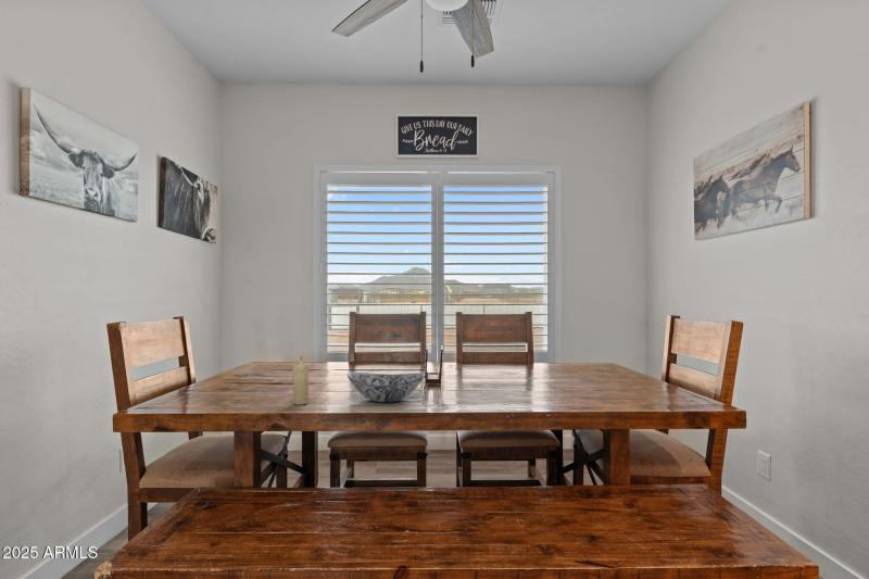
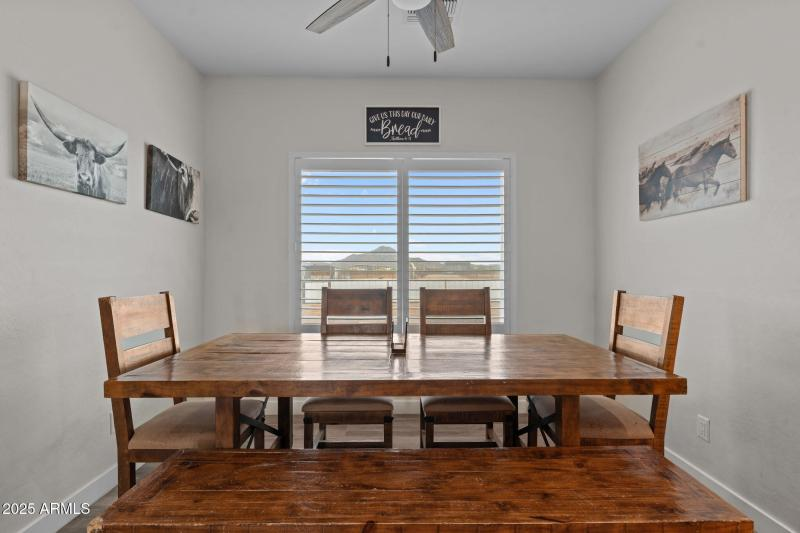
- decorative bowl (386, 387)
- candle (300, 378)
